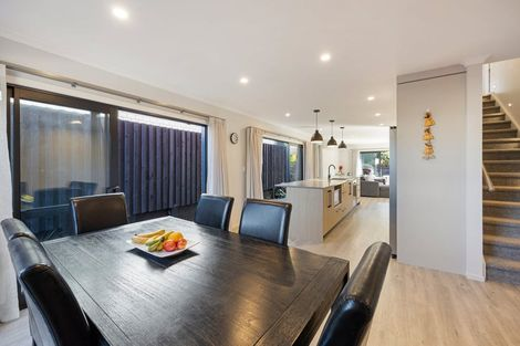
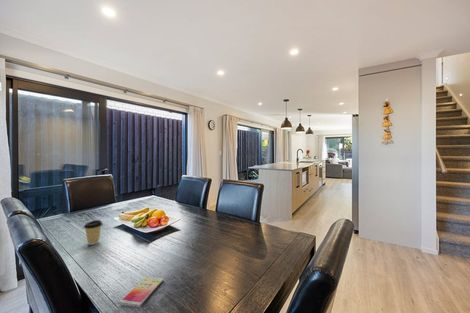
+ coffee cup (93, 232)
+ smartphone (143, 290)
